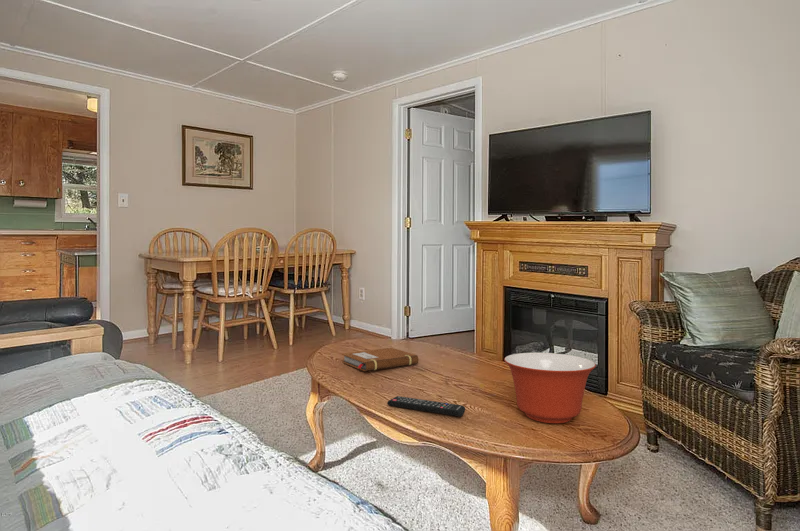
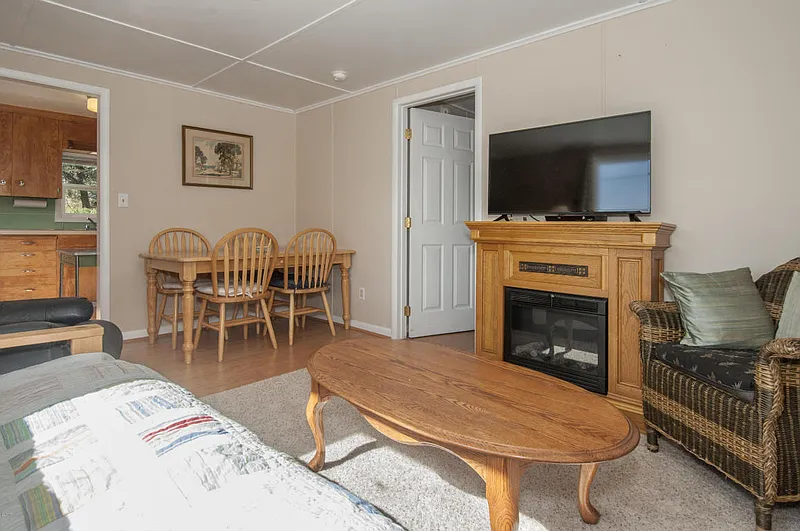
- notebook (378, 359)
- remote control (425, 406)
- mixing bowl (548, 388)
